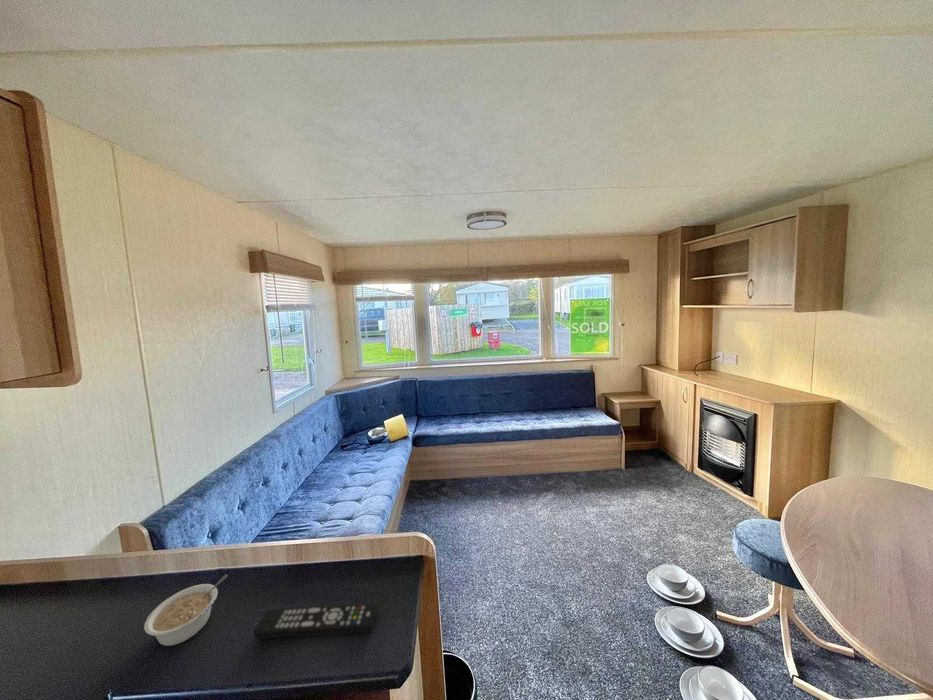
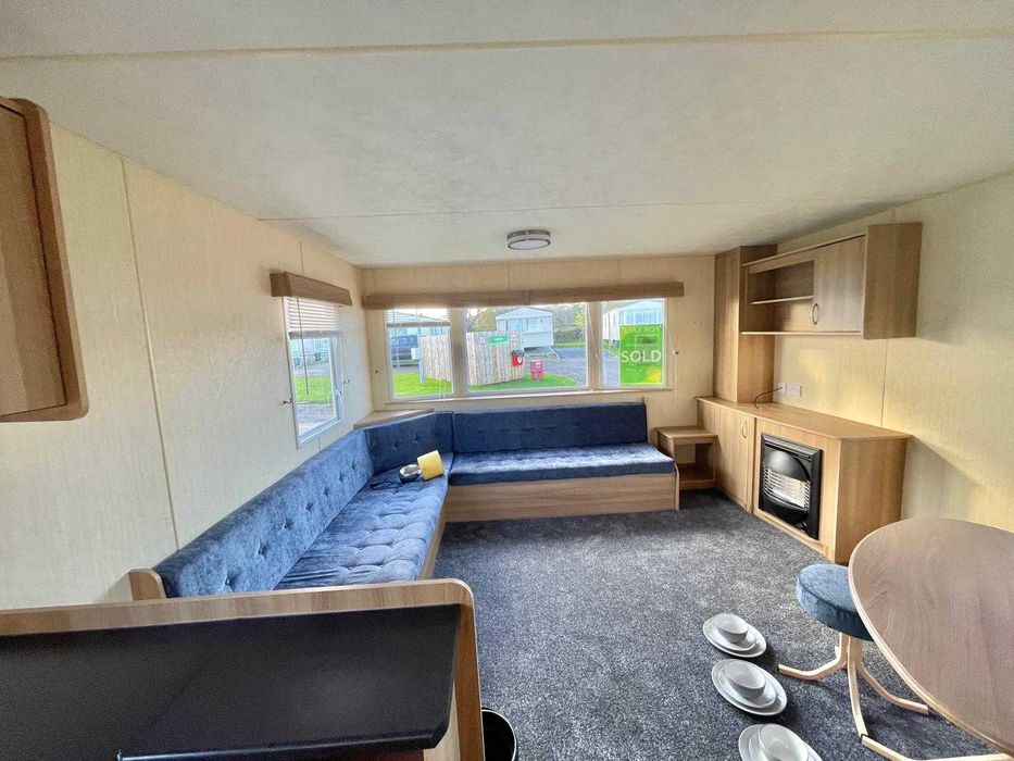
- legume (185, 612)
- remote control (317, 621)
